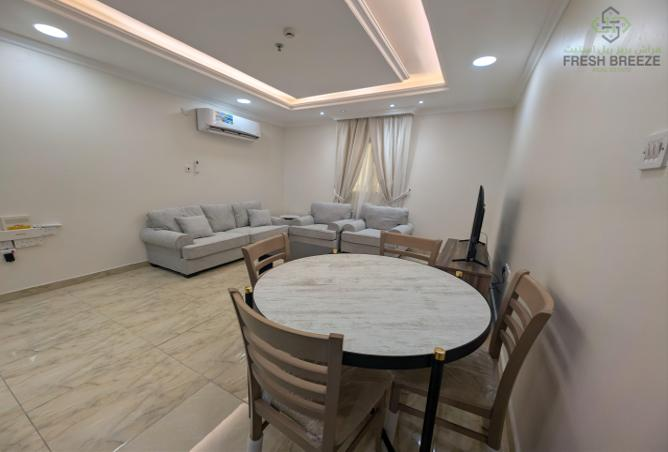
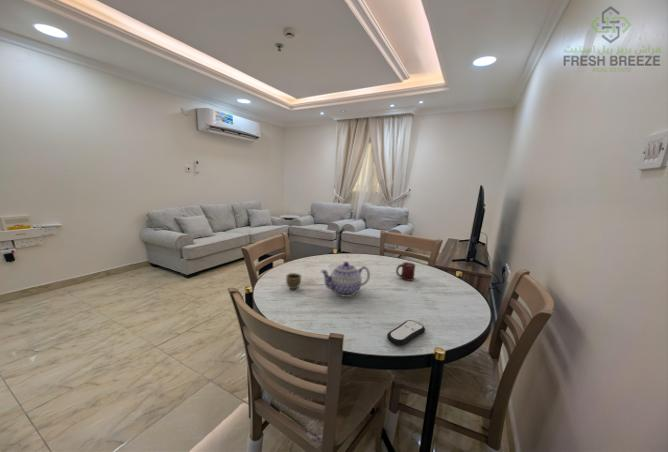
+ cup (405, 271)
+ remote control (405, 332)
+ teapot (345, 277)
+ cup (294, 280)
